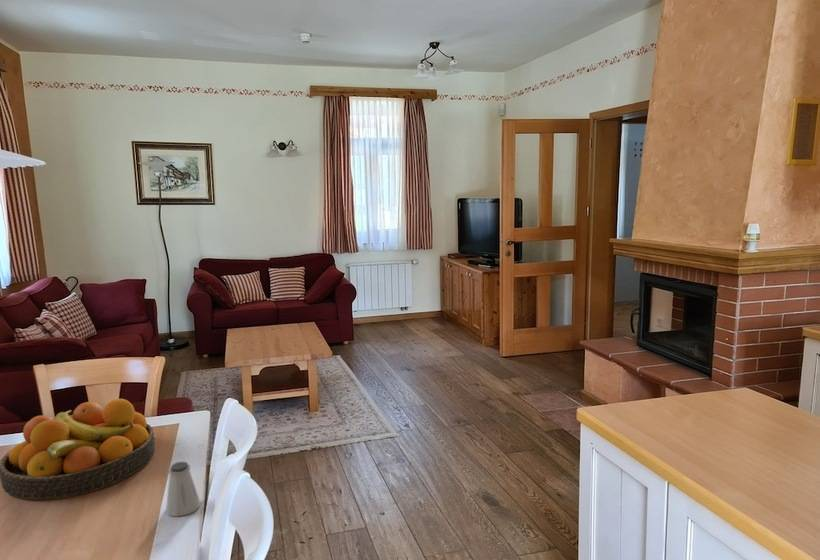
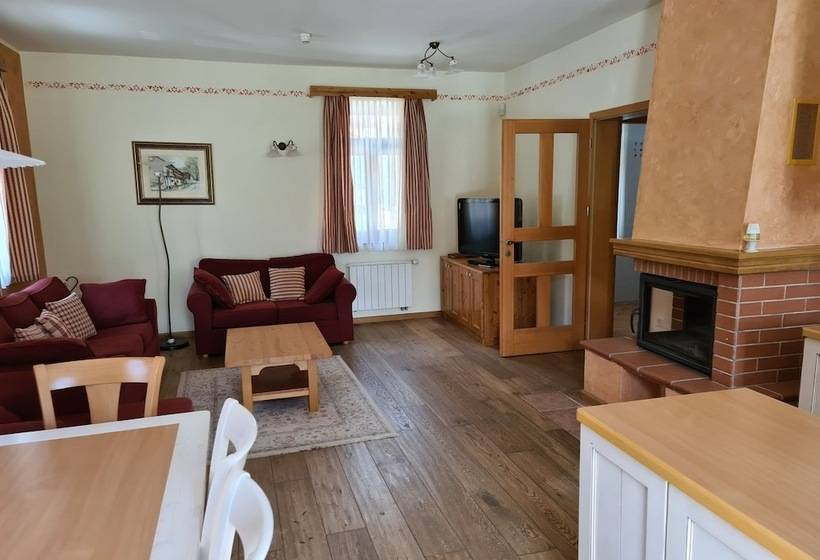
- saltshaker (181, 486)
- fruit bowl (79, 436)
